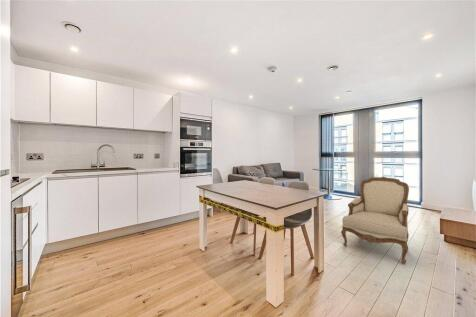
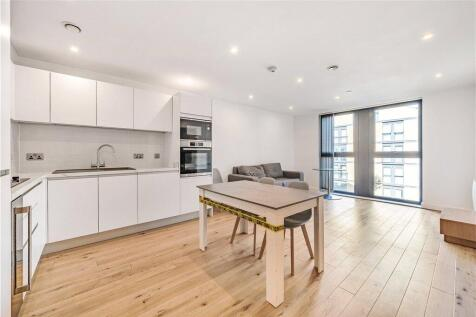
- armchair (377, 212)
